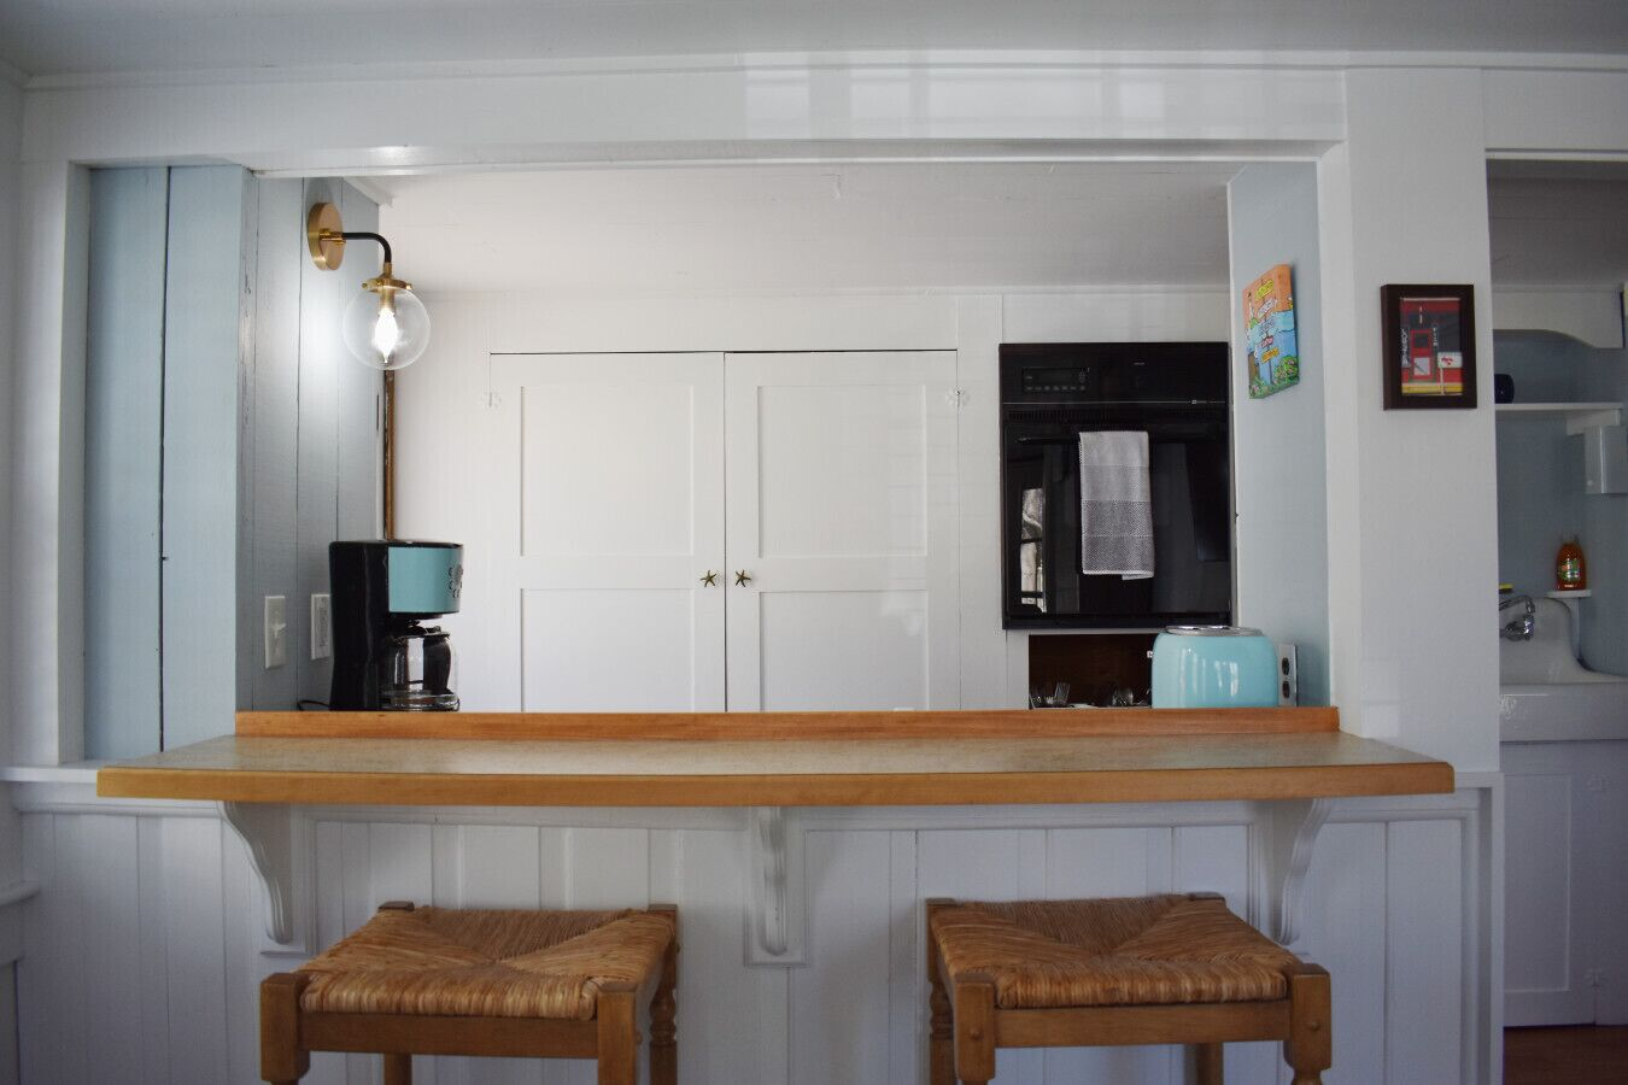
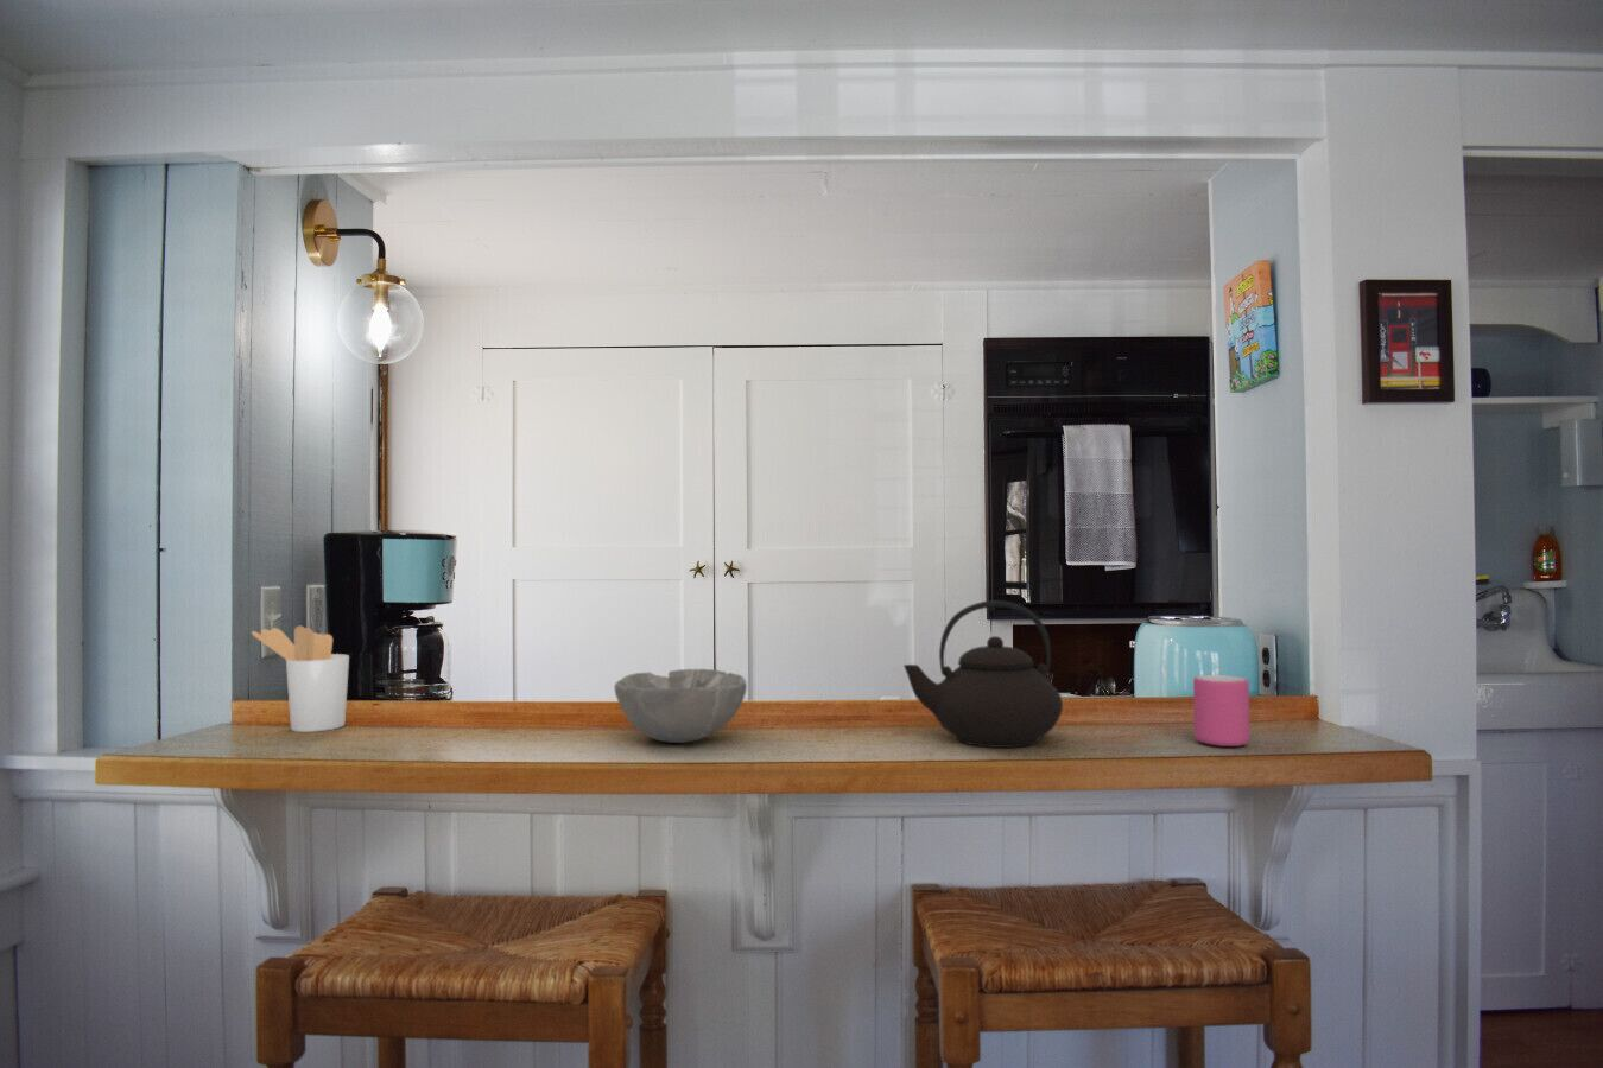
+ utensil holder (302, 675)
+ bowl (681, 708)
+ teapot (980, 669)
+ mug (1215, 708)
